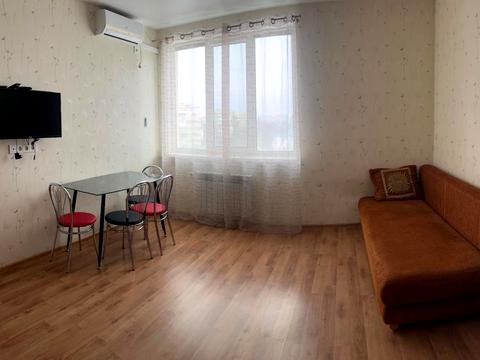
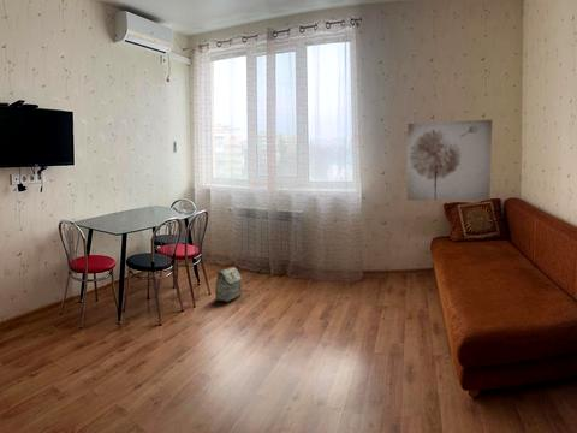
+ bag (228, 283)
+ wall art (447, 161)
